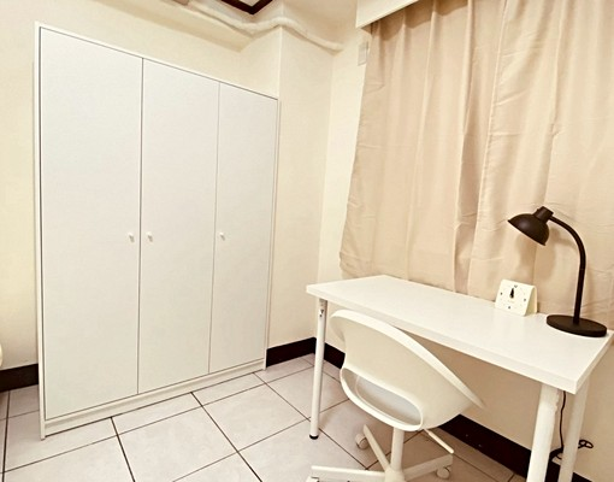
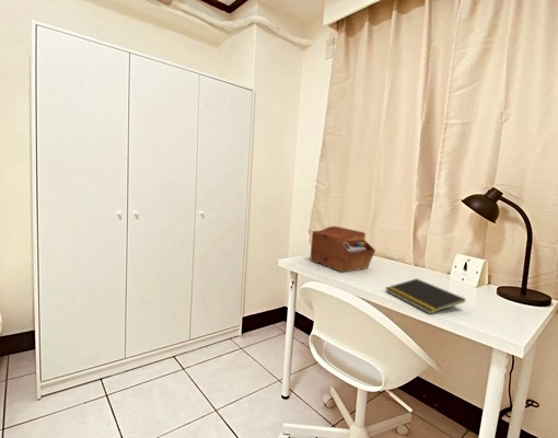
+ notepad (422, 293)
+ sewing box (341, 247)
